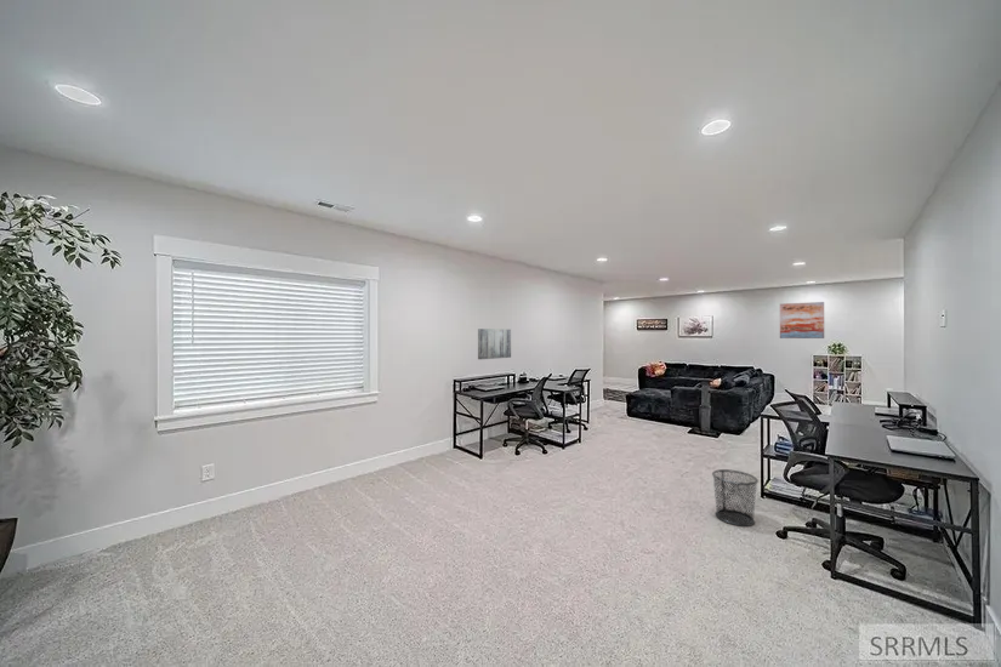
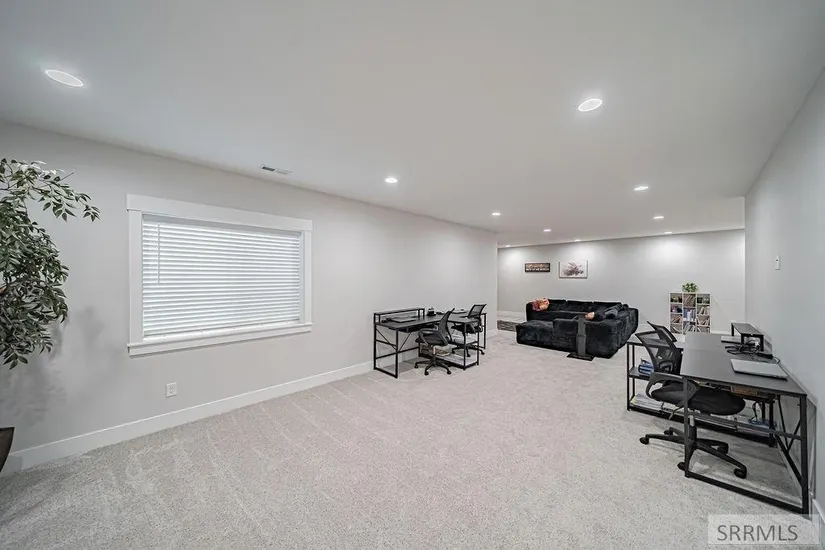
- wall art (495, 343)
- waste bin (734, 496)
- wall art (801, 320)
